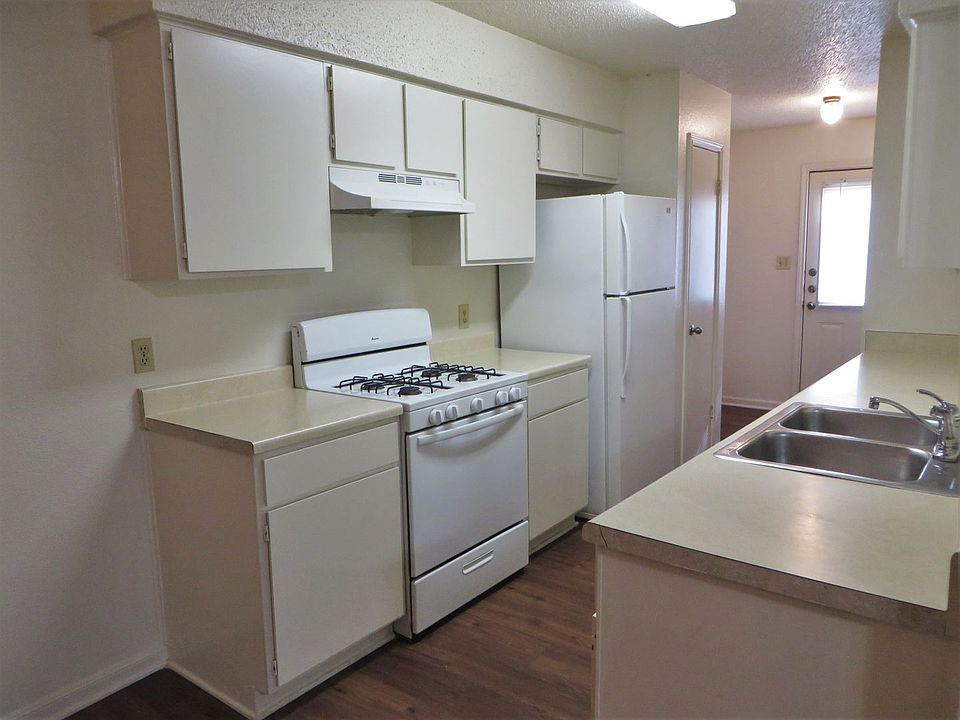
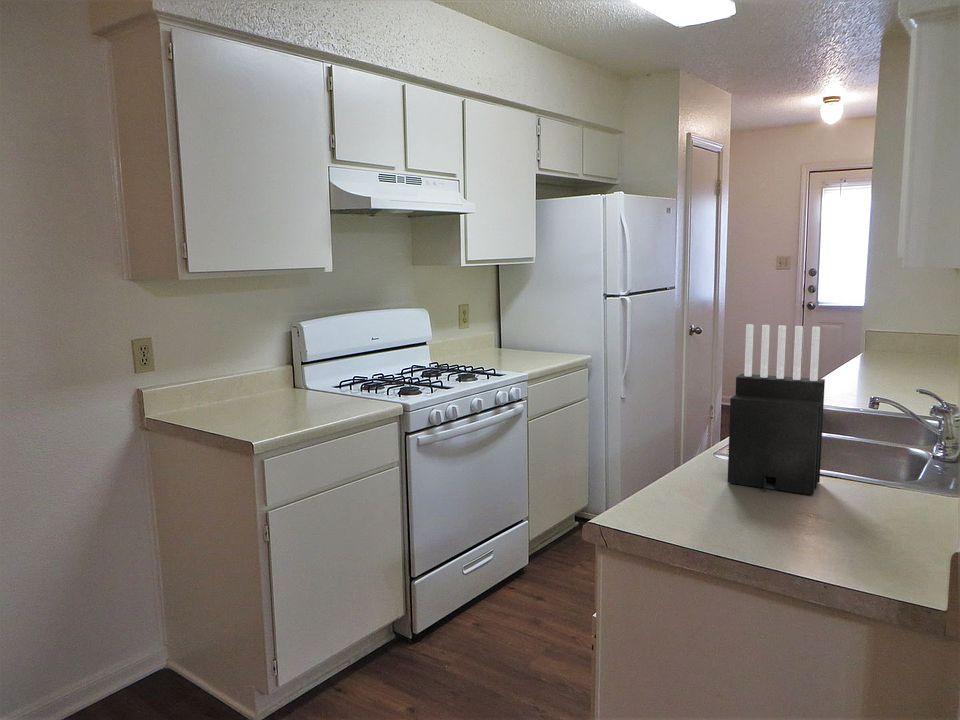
+ knife block (775, 406)
